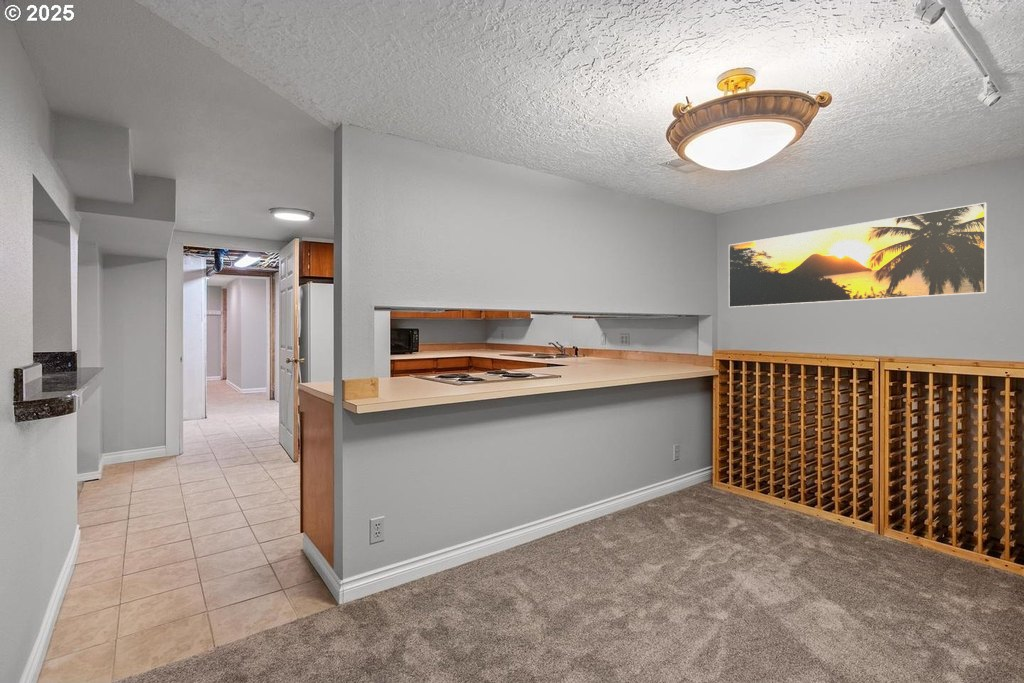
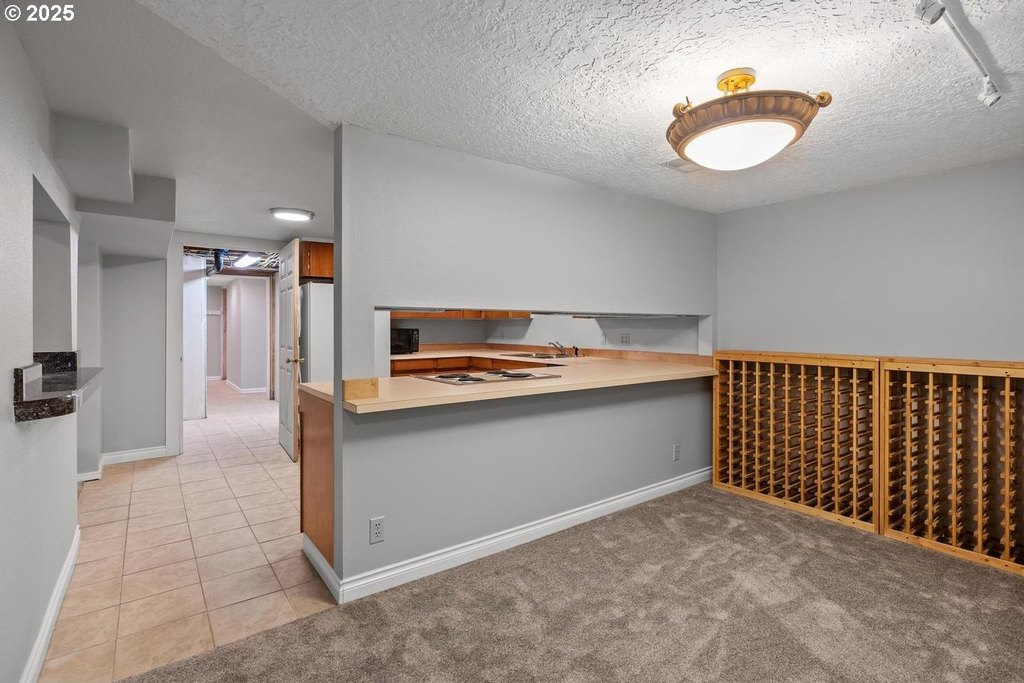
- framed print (834, 264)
